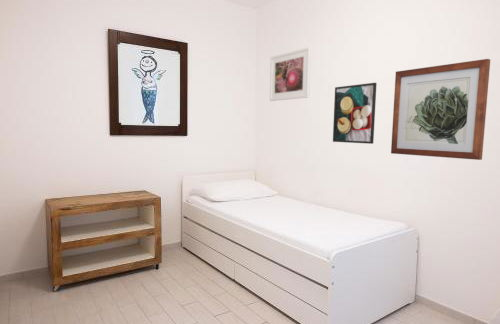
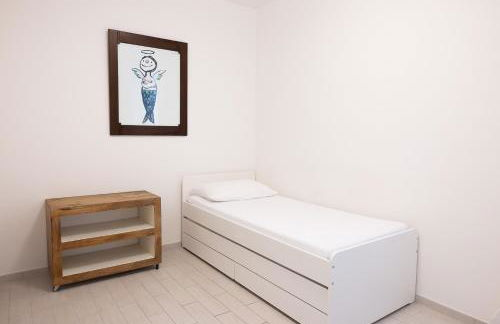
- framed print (353, 114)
- wall art (435, 111)
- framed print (288, 76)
